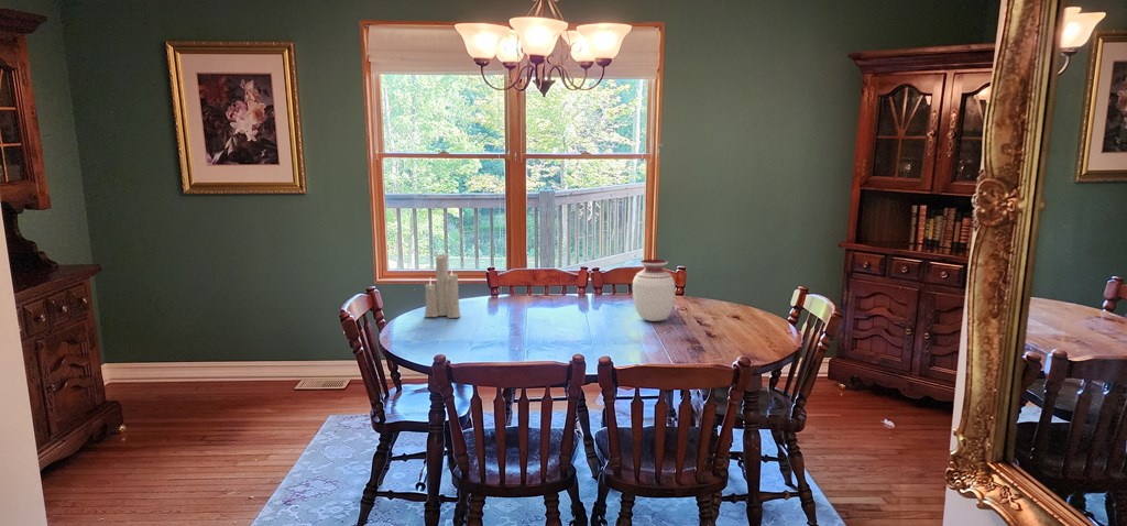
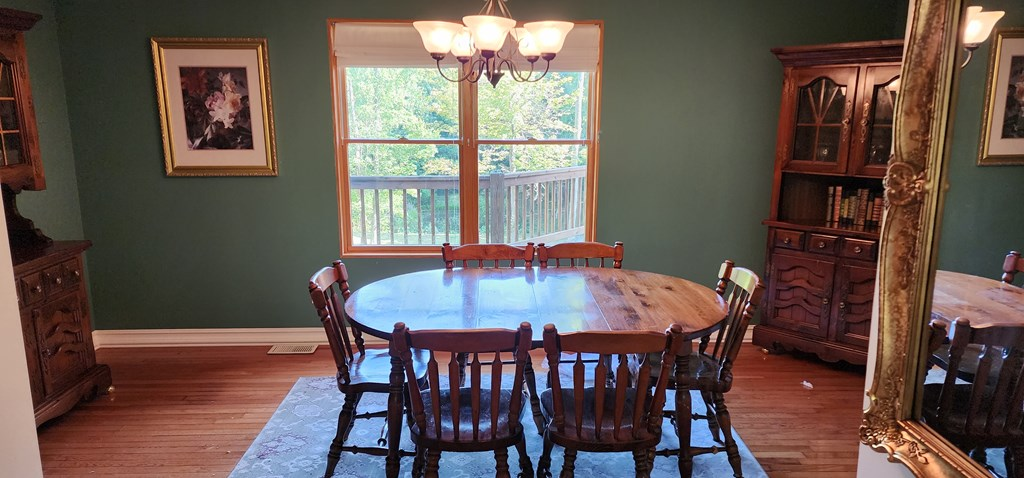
- candle (441, 280)
- vase (653, 291)
